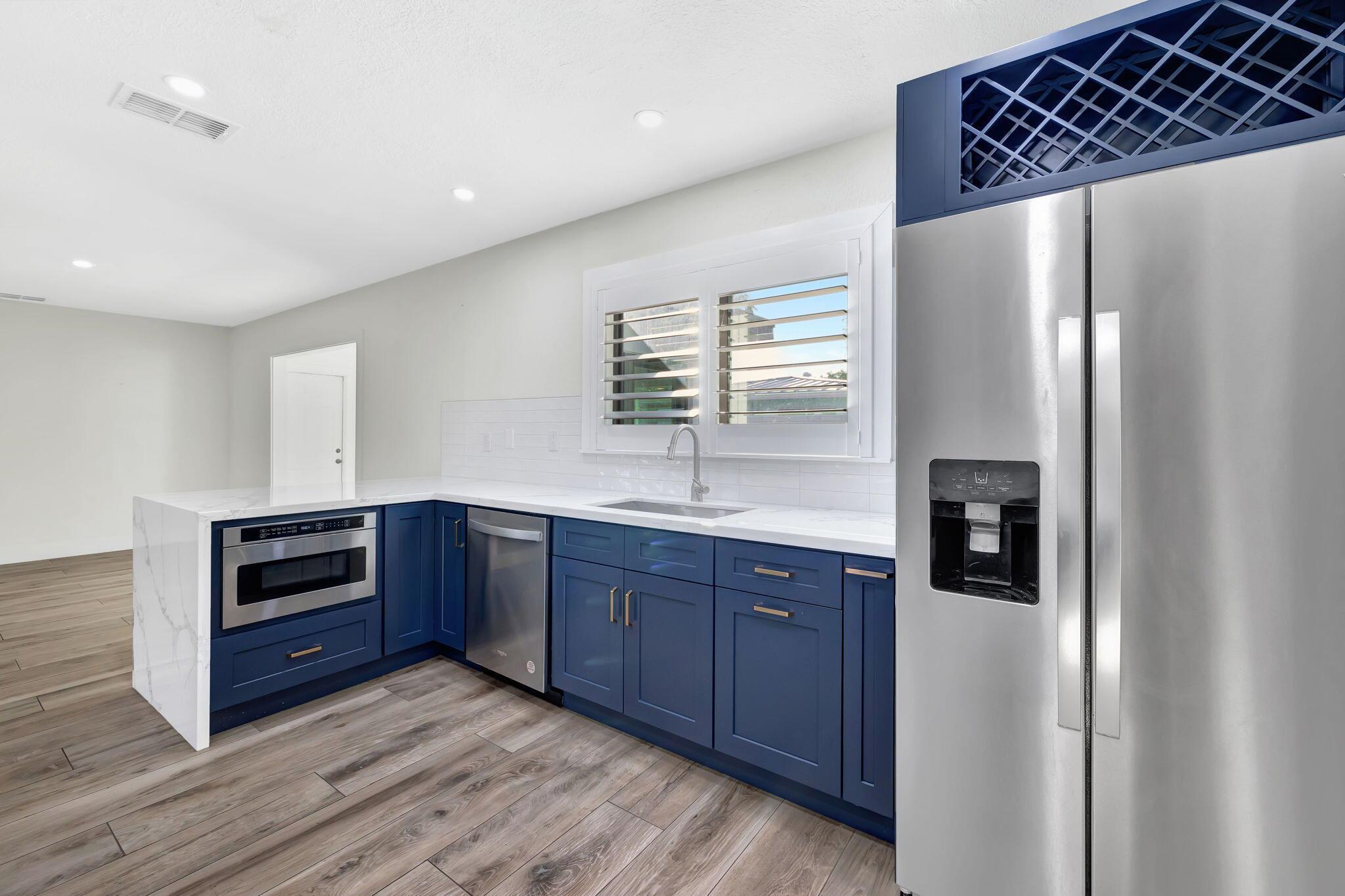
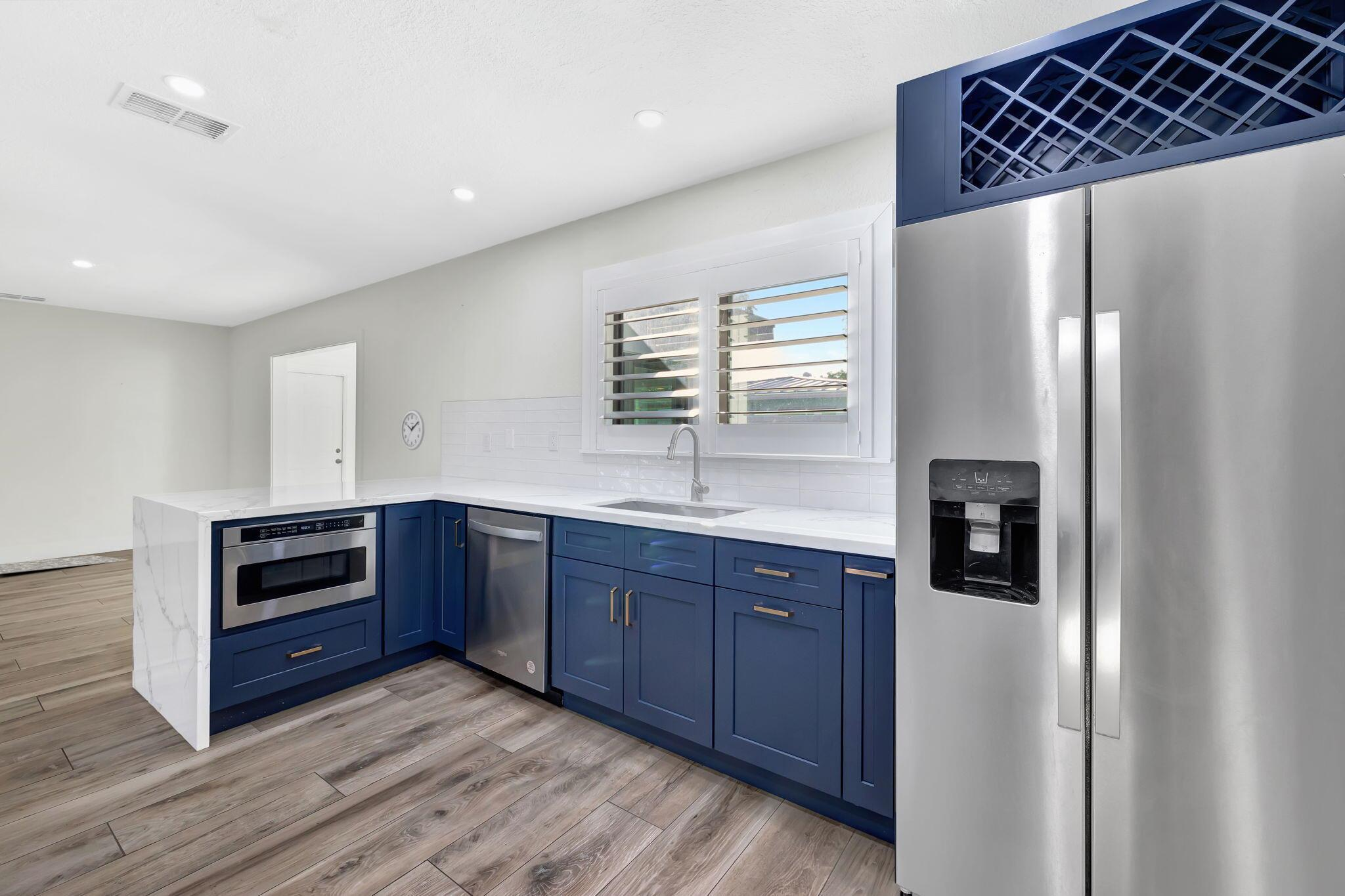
+ rug (82, 561)
+ wall clock (412, 430)
